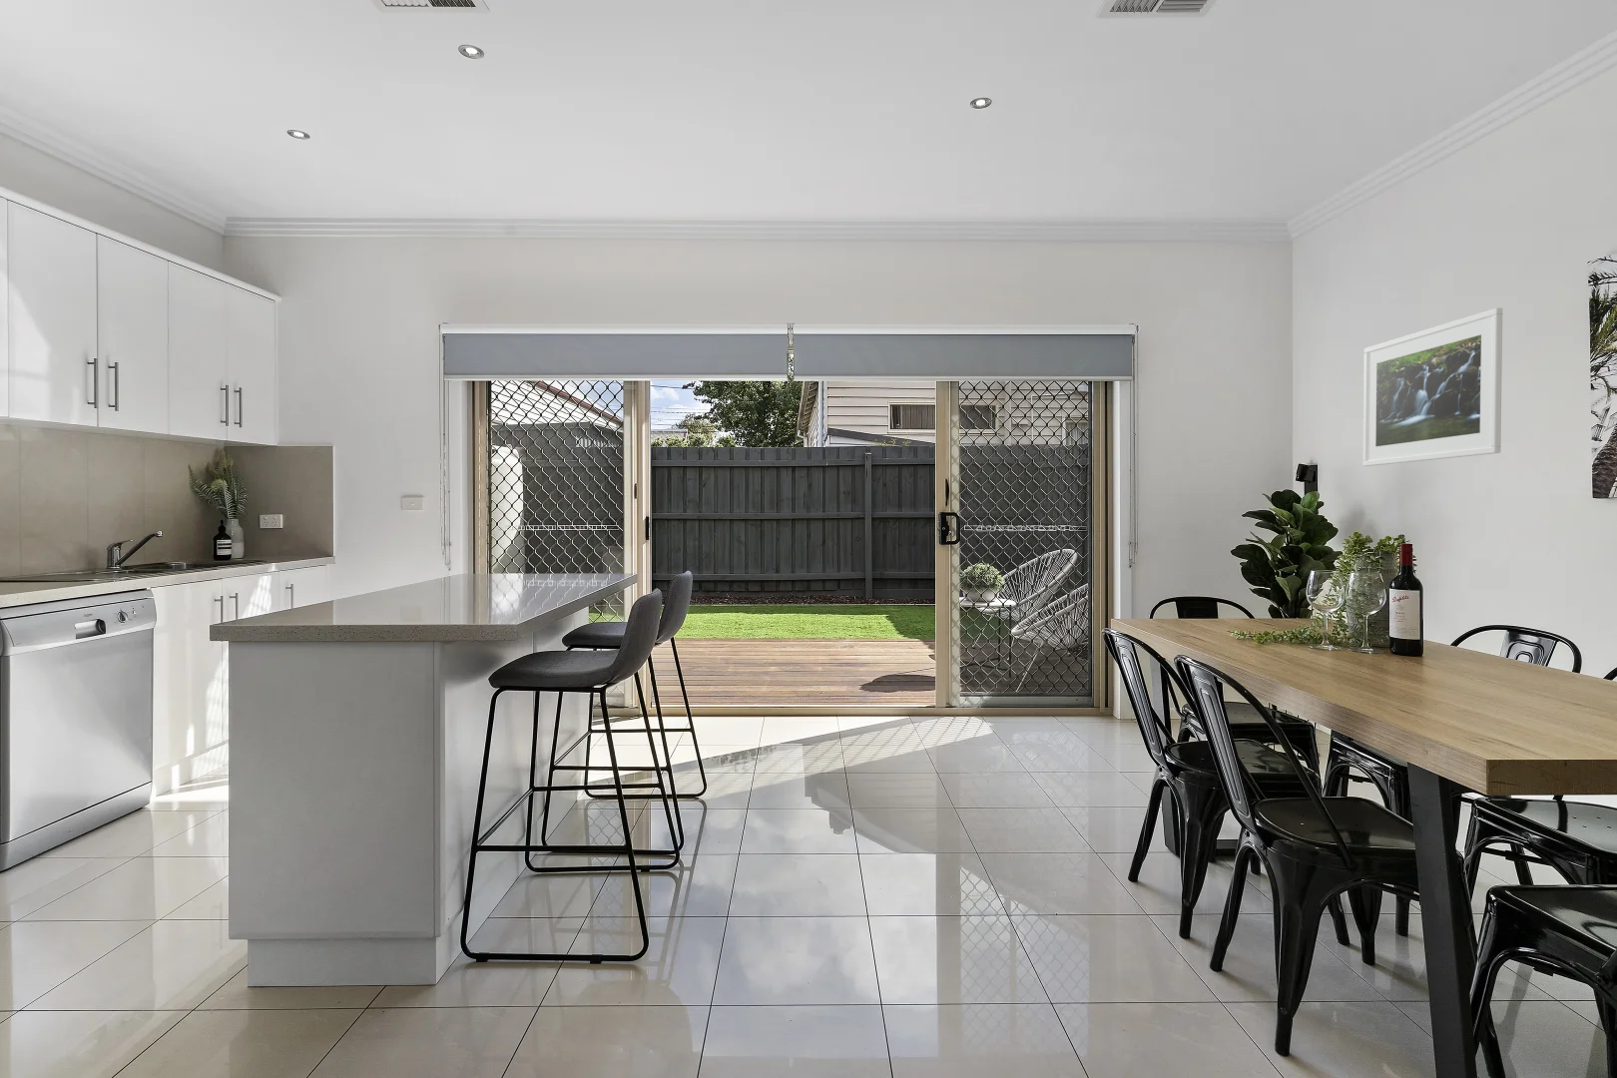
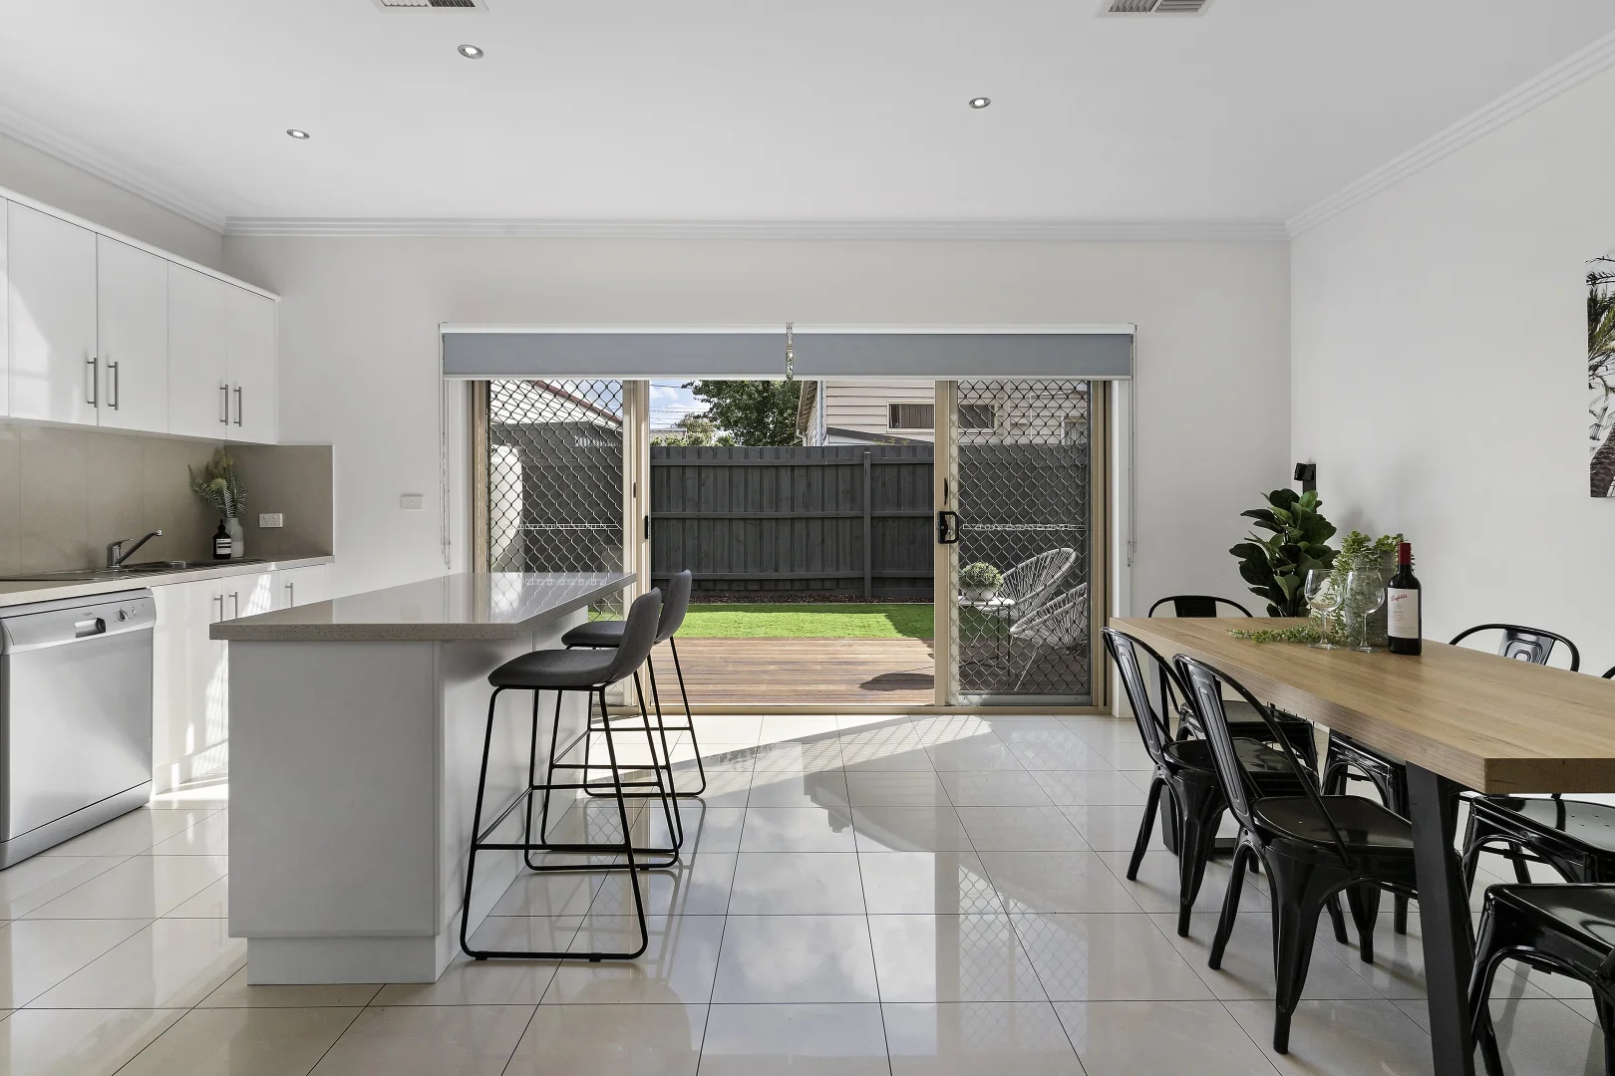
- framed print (1426, 396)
